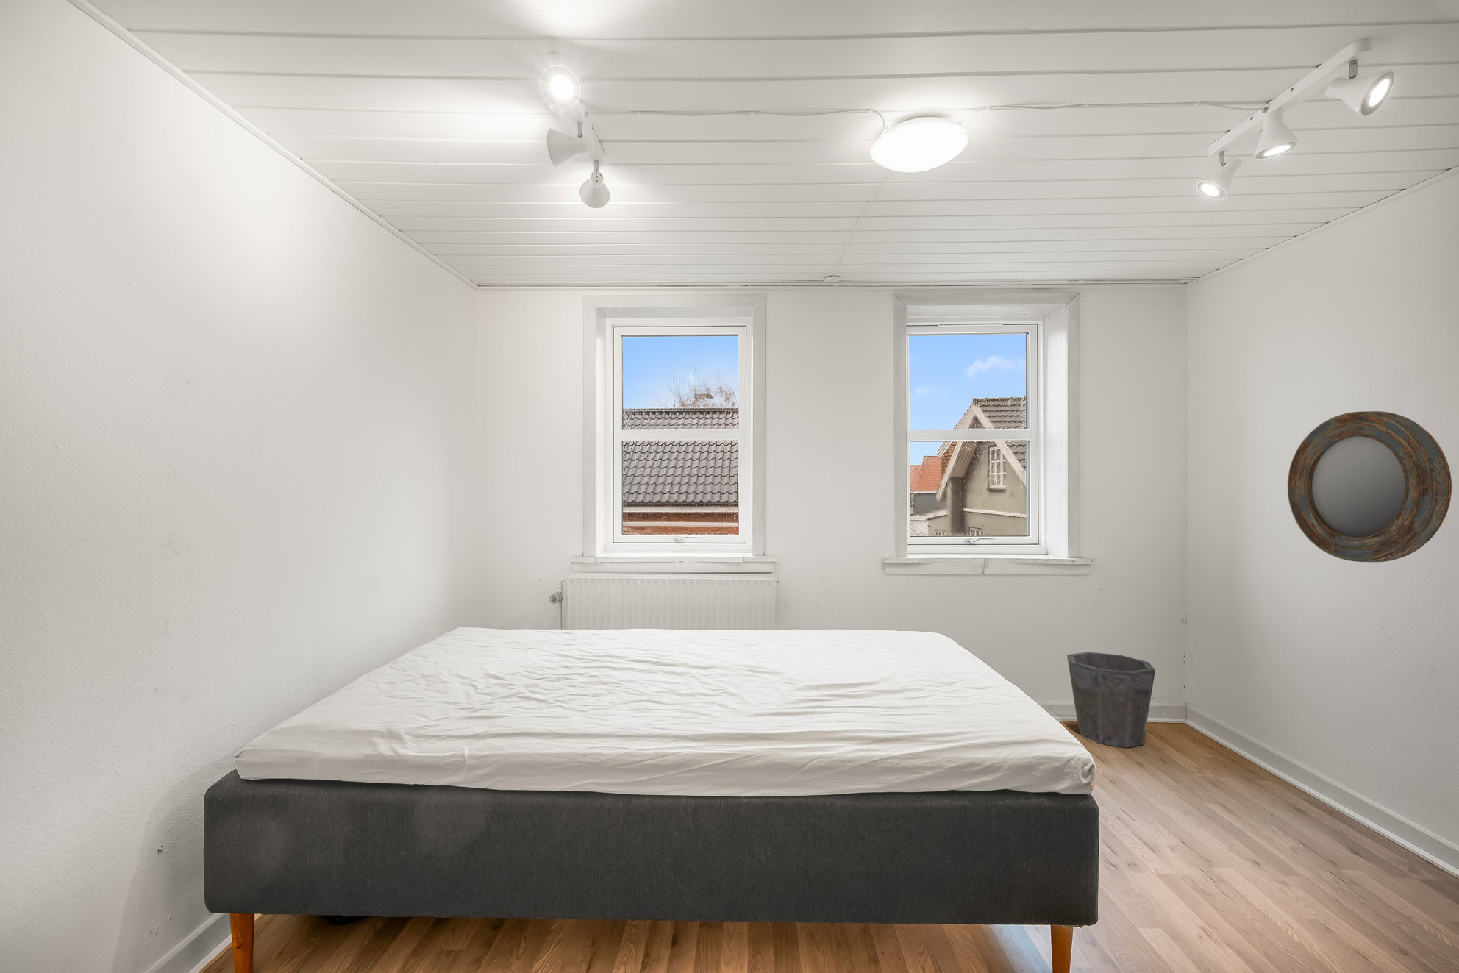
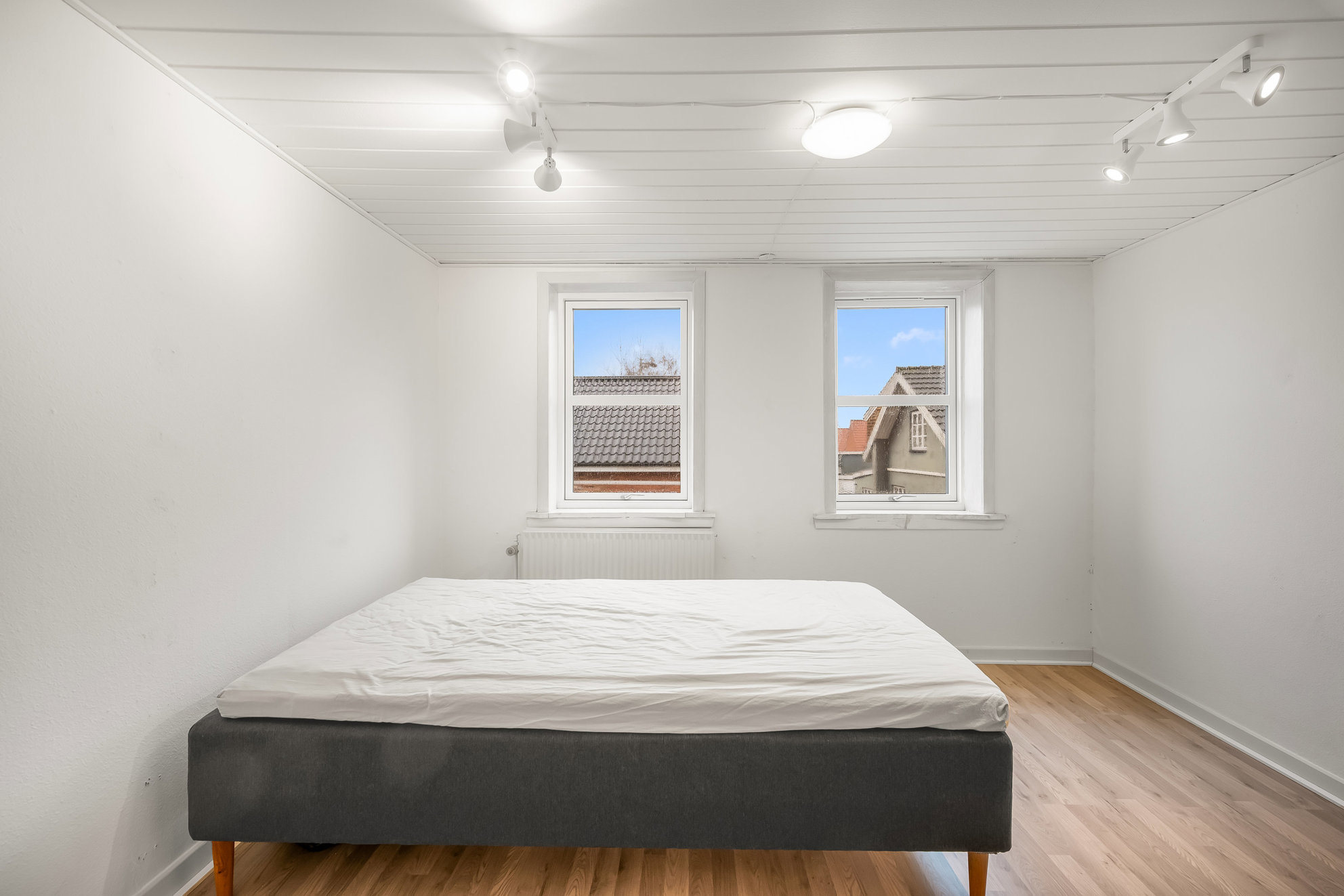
- waste bin (1109, 698)
- home mirror (1358, 486)
